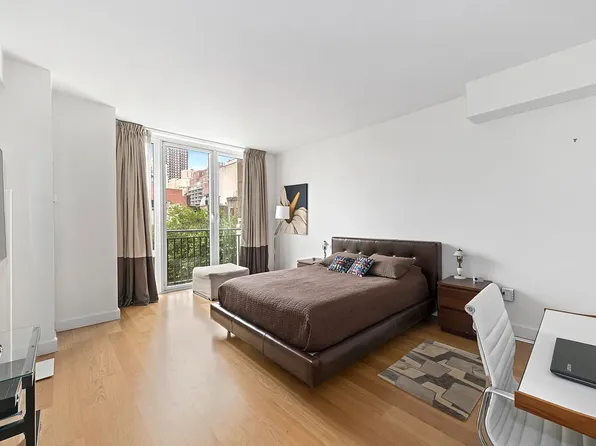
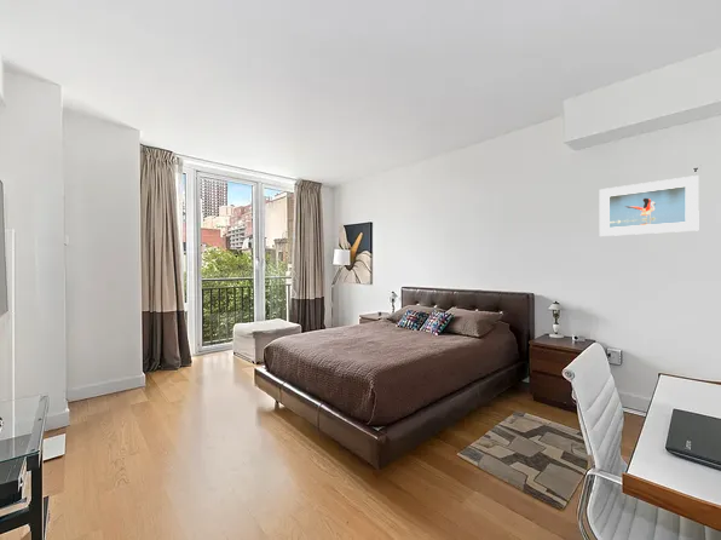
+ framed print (645, 208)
